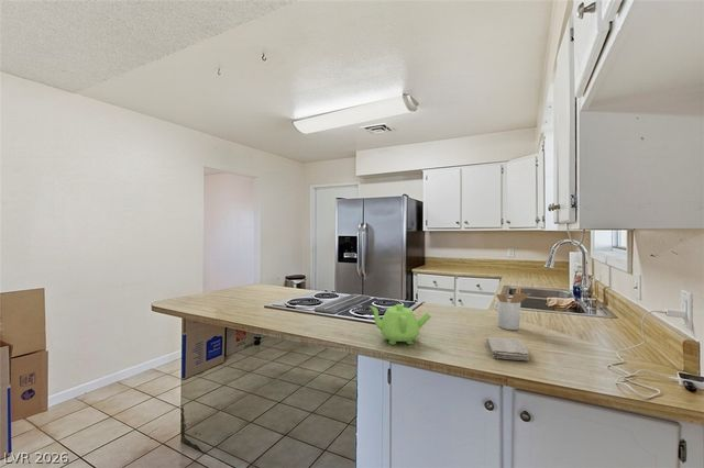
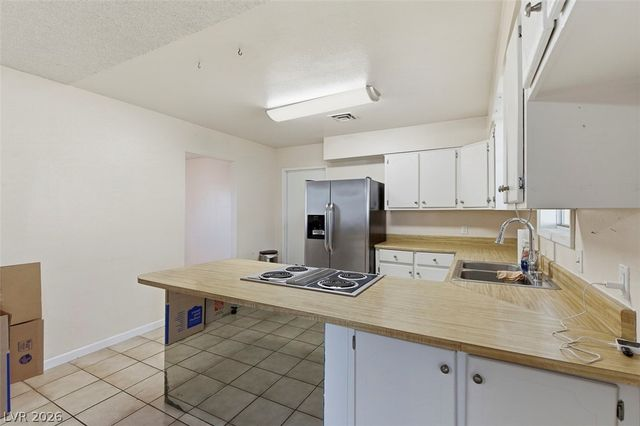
- teapot (399, 322)
- utensil holder (513, 309)
- washcloth (506, 347)
